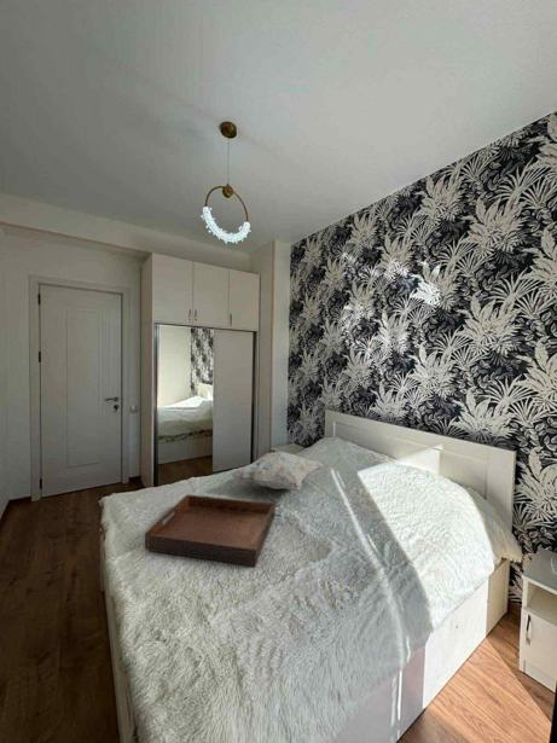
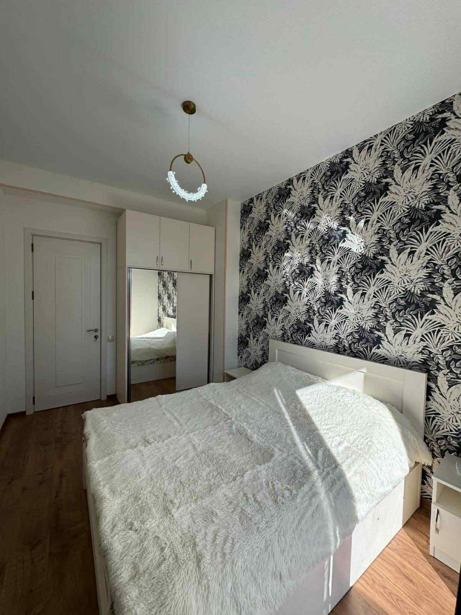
- decorative pillow (279, 469)
- serving tray (215, 524)
